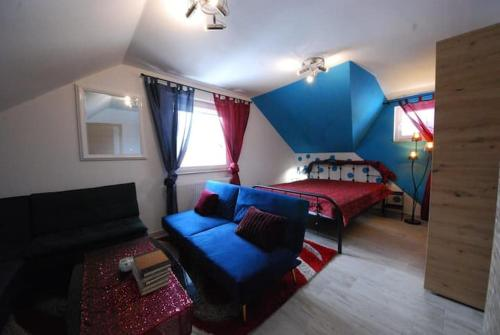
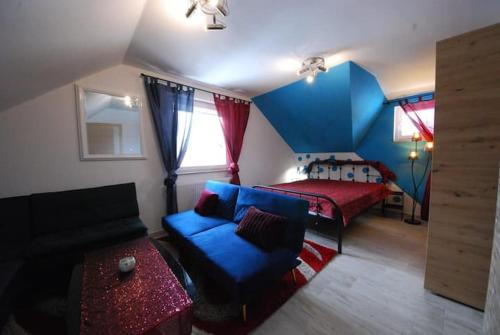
- book stack (151, 269)
